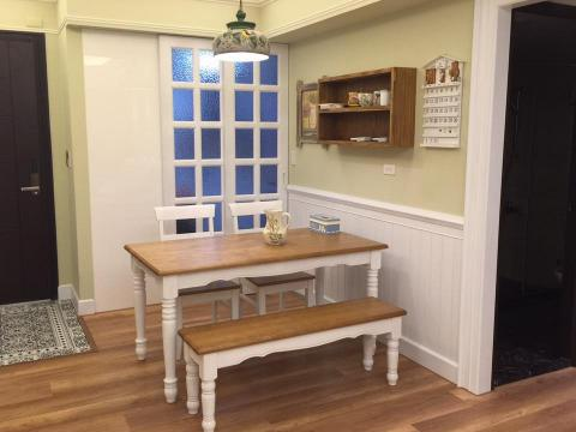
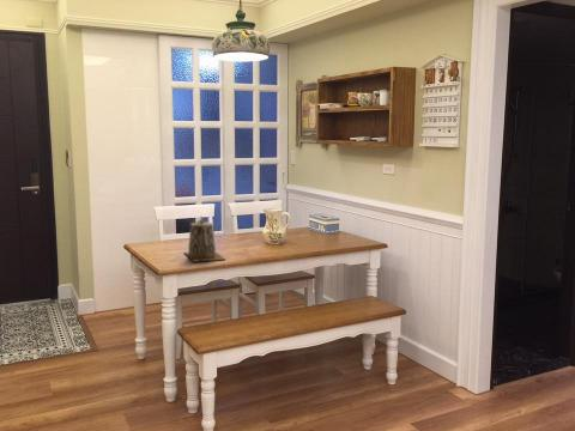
+ teapot (204, 236)
